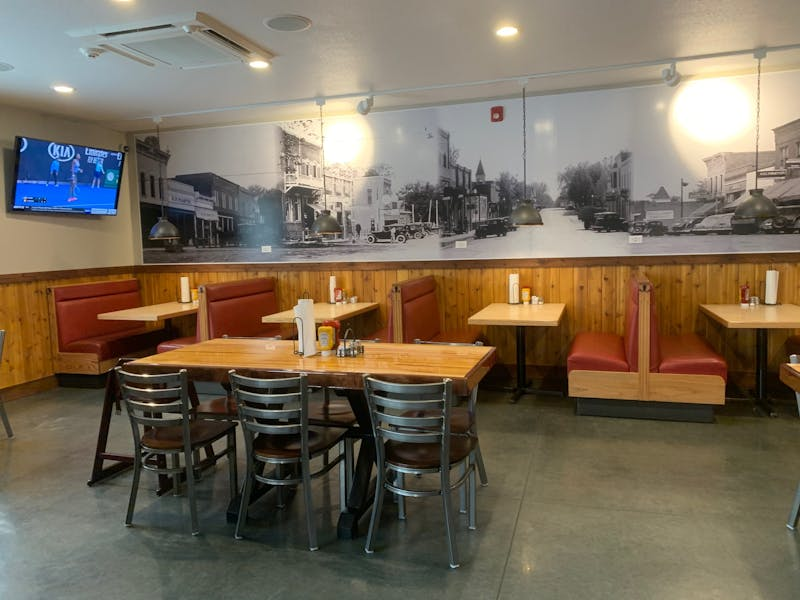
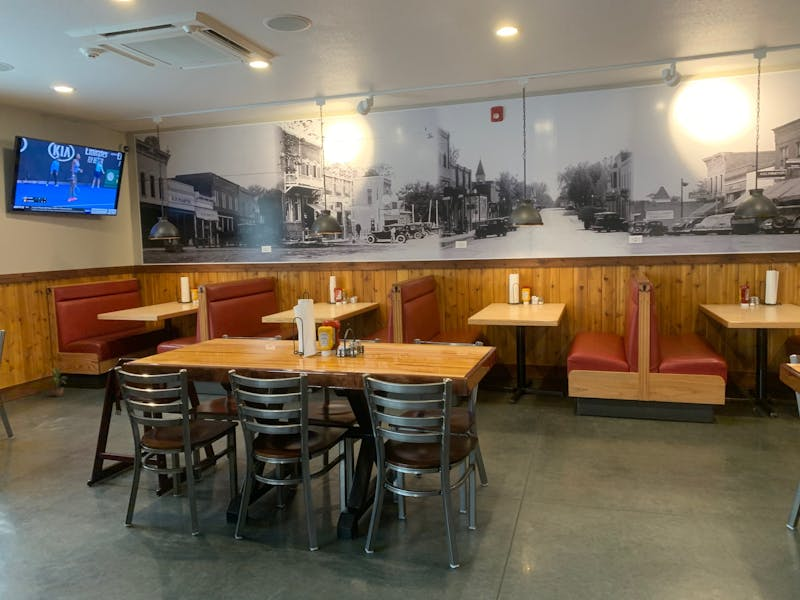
+ potted plant (58, 379)
